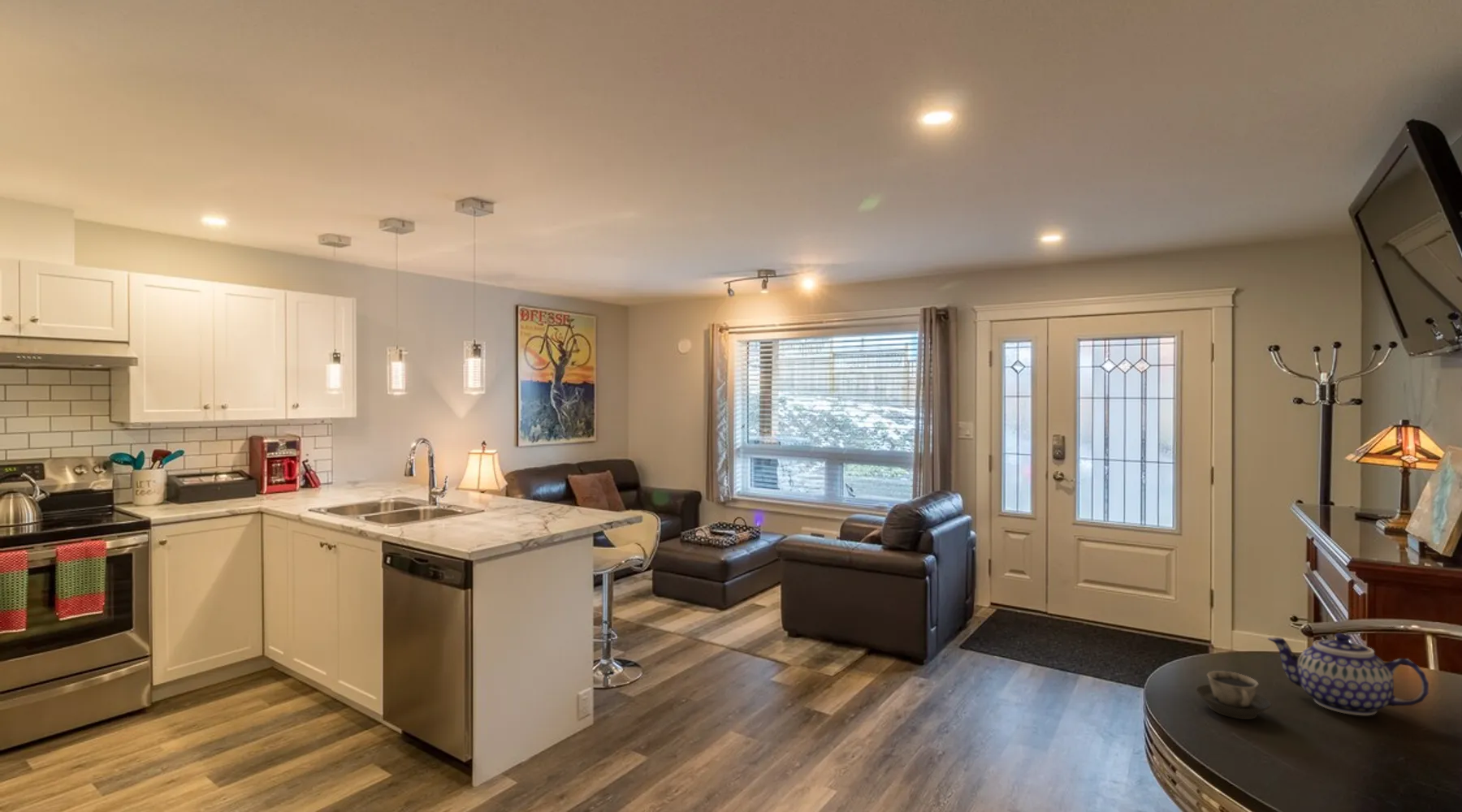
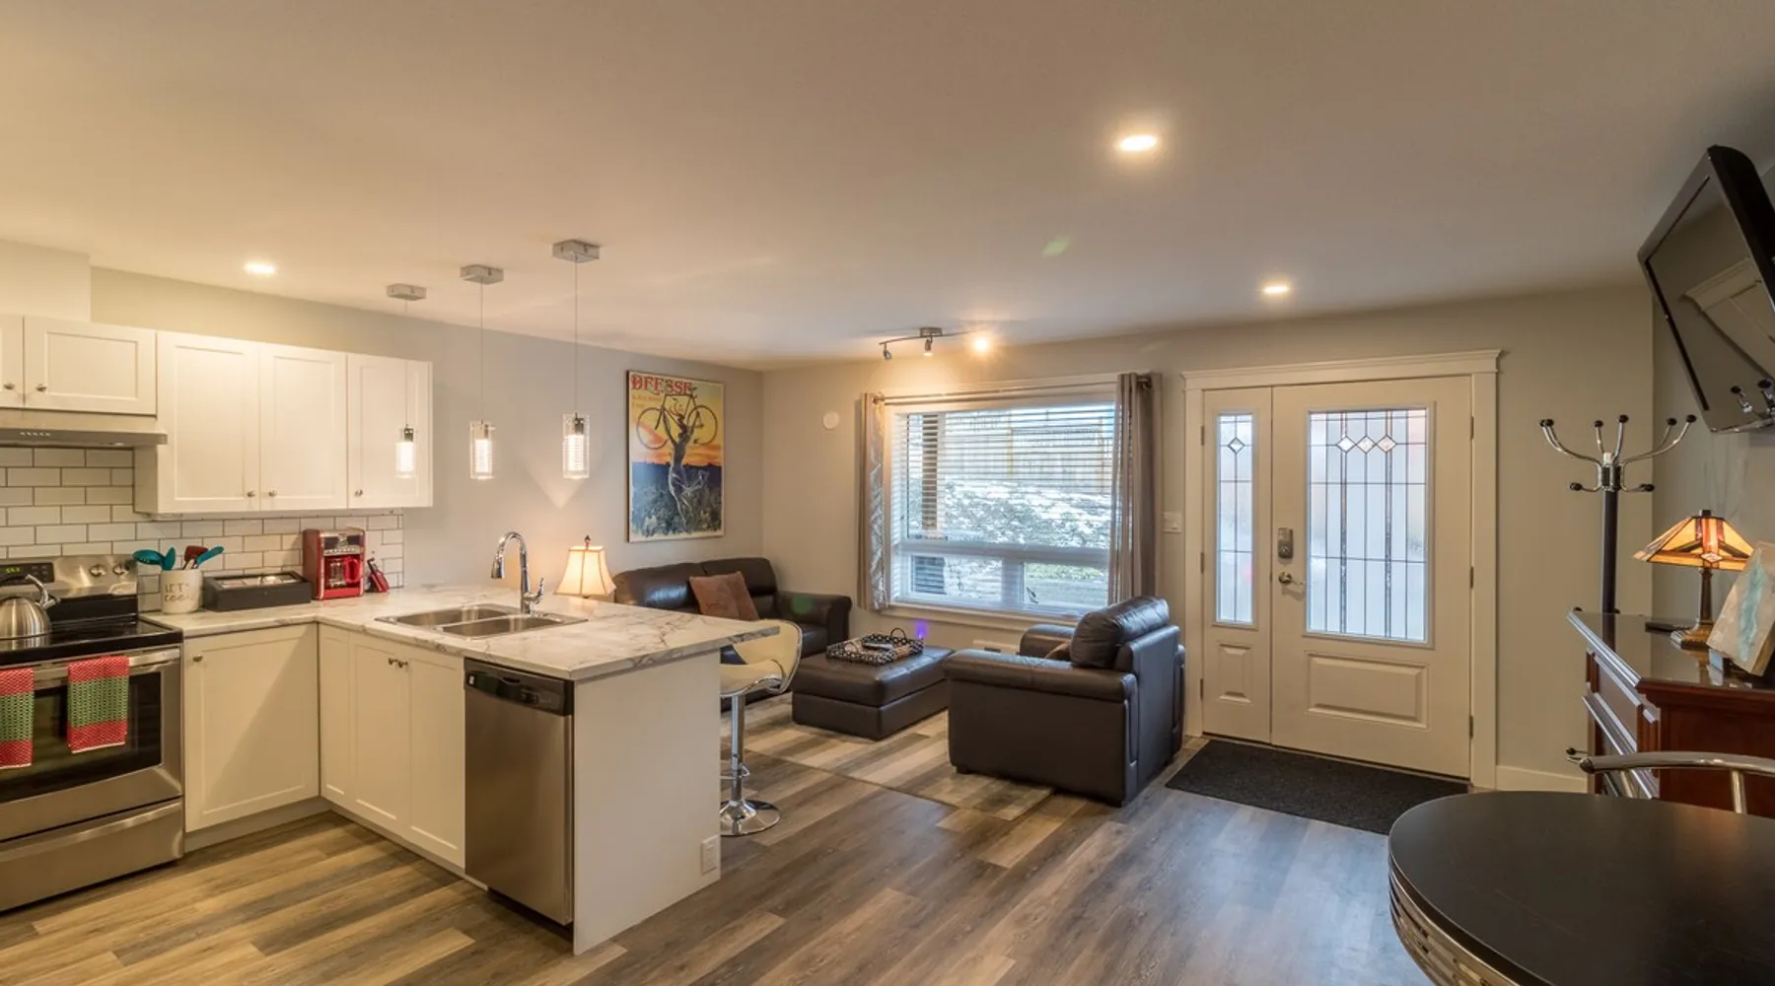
- cup (1232, 694)
- teapot (1343, 669)
